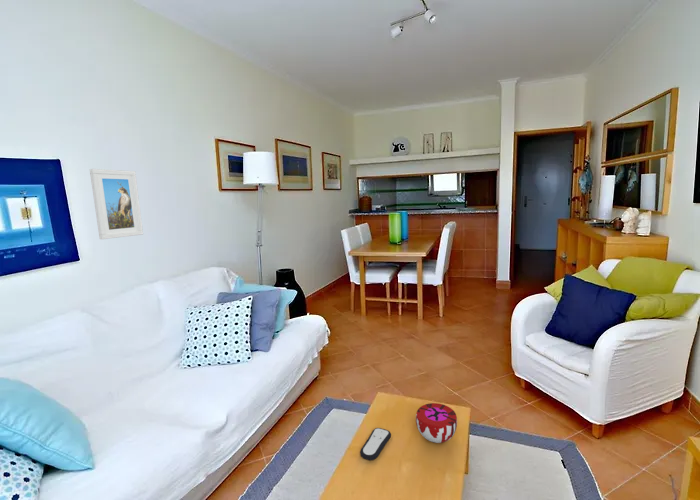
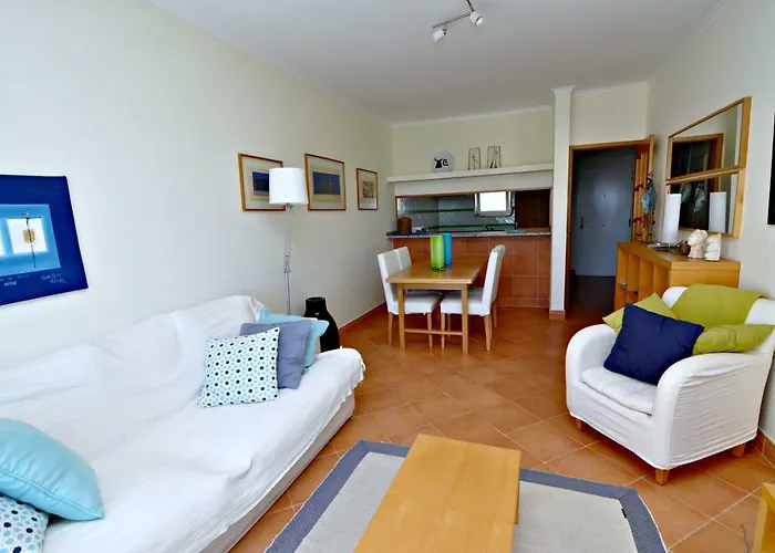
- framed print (118, 203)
- decorative bowl (436, 425)
- remote control (375, 443)
